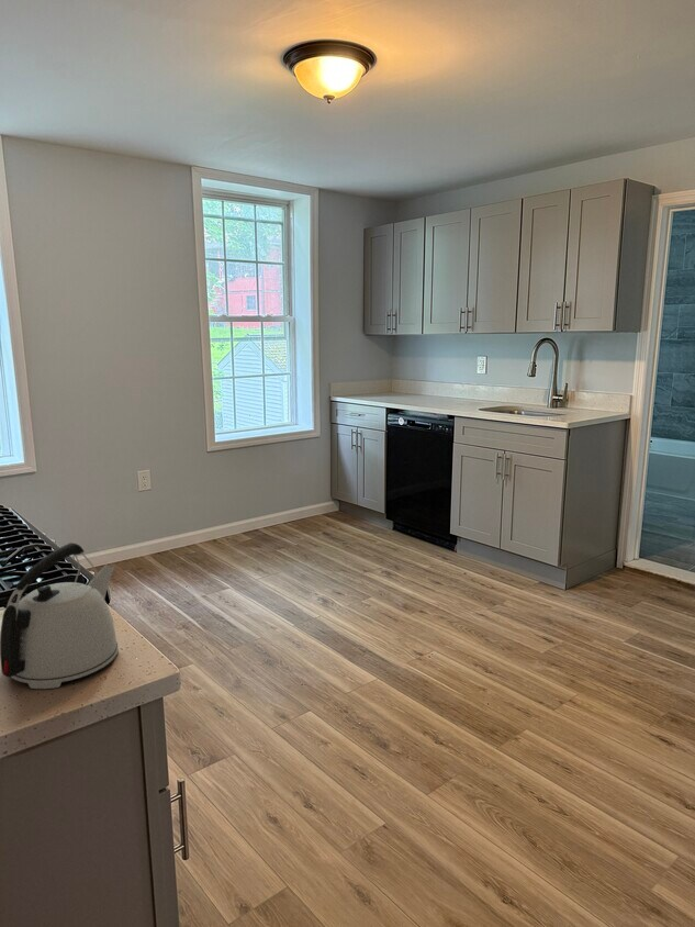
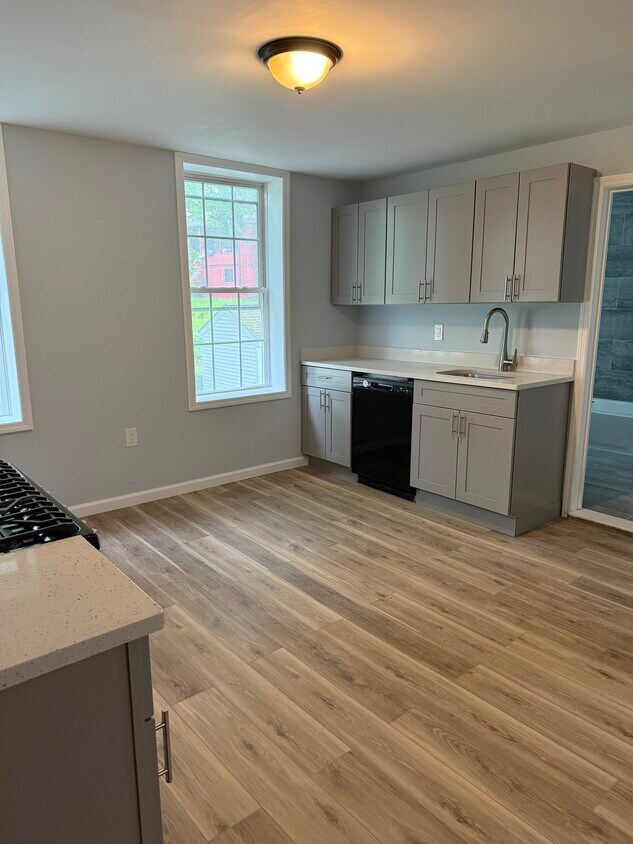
- kettle (61, 605)
